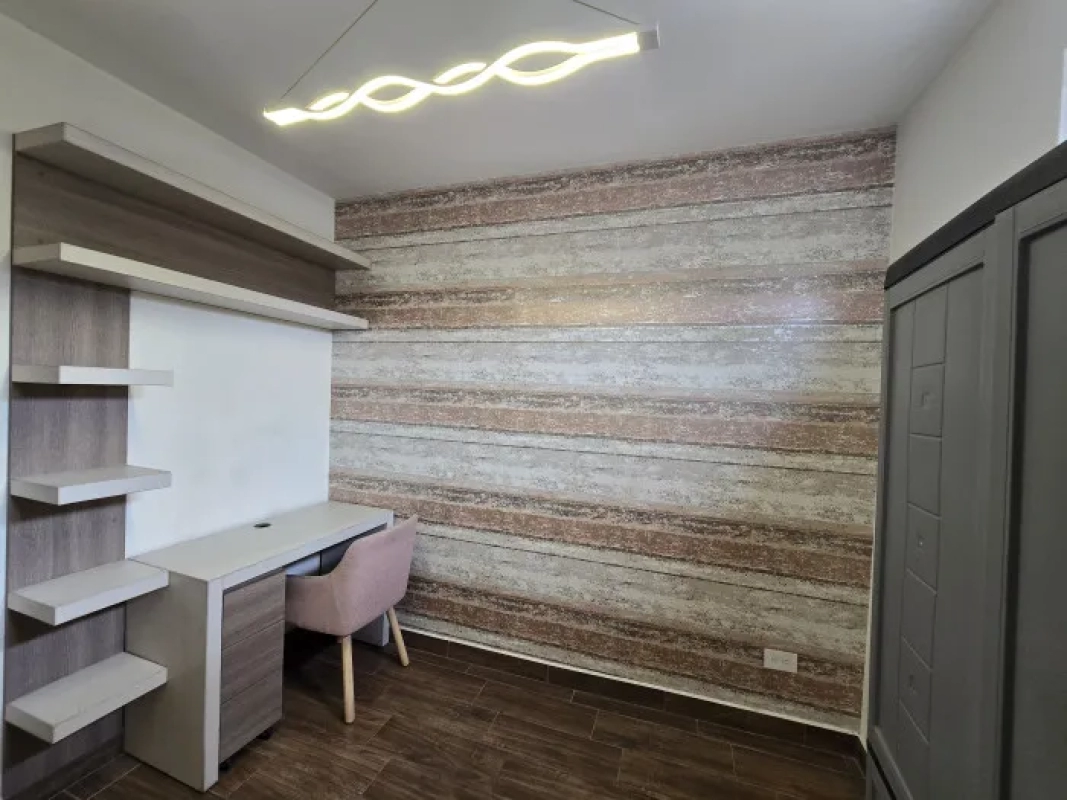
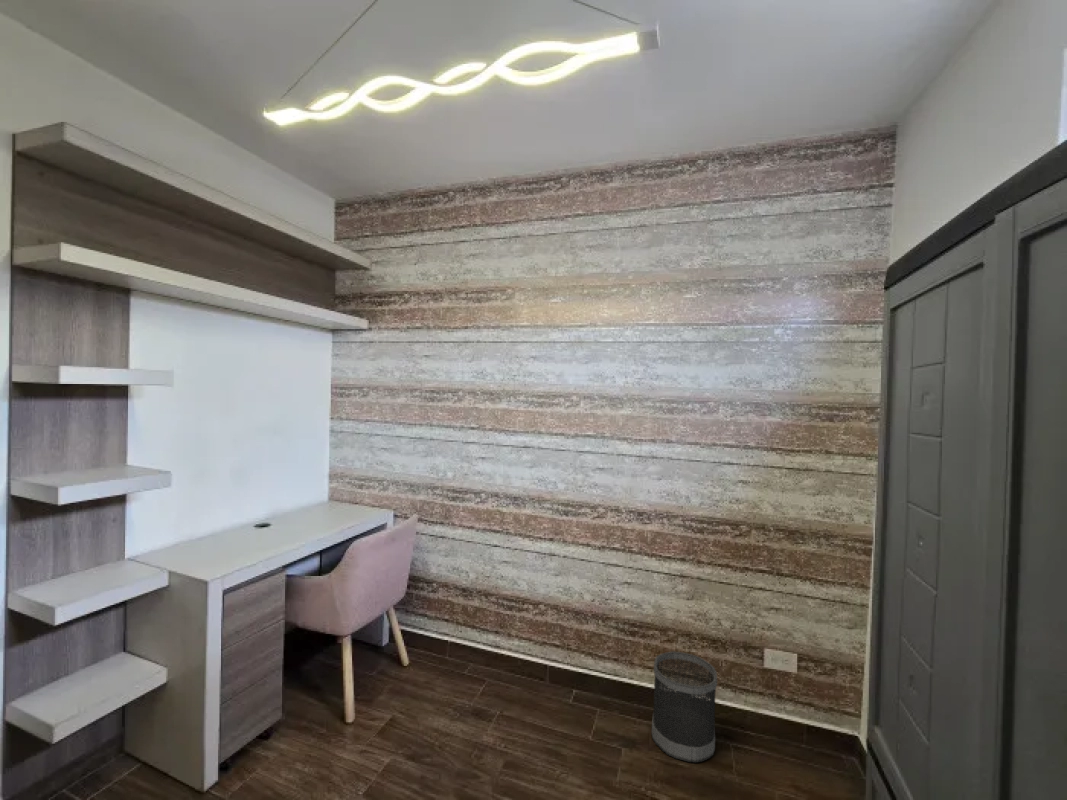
+ wastebasket (683, 703)
